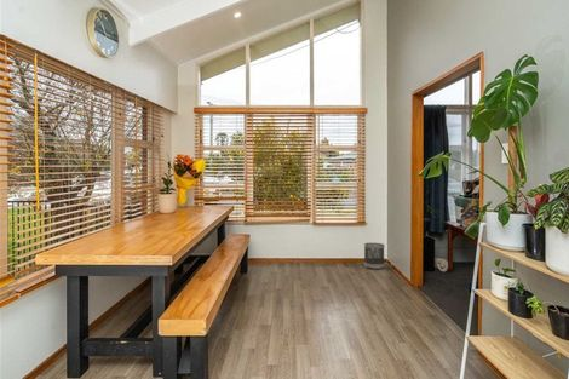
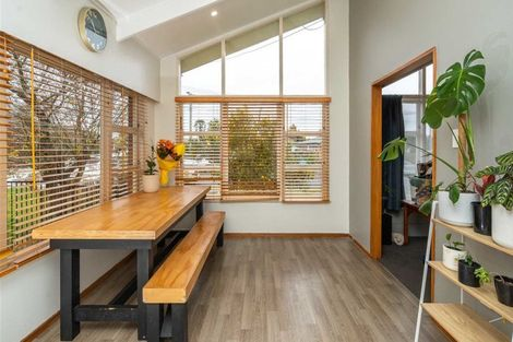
- wastebasket (374, 254)
